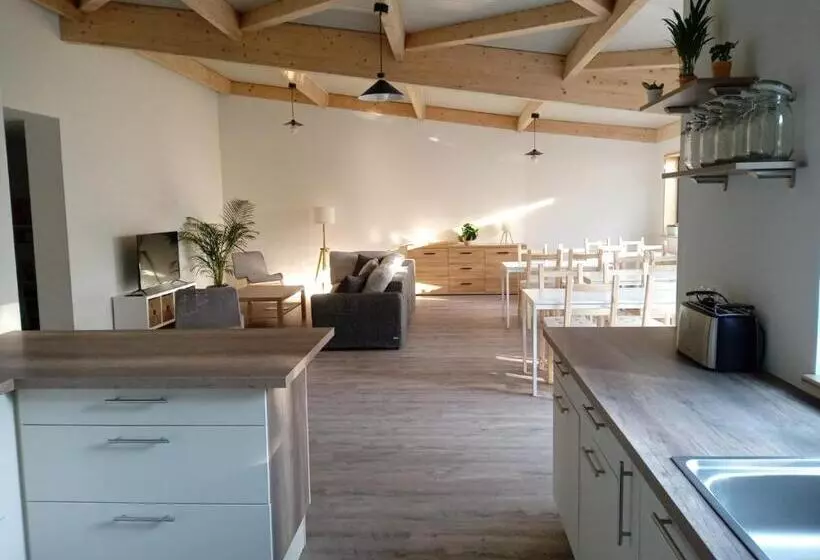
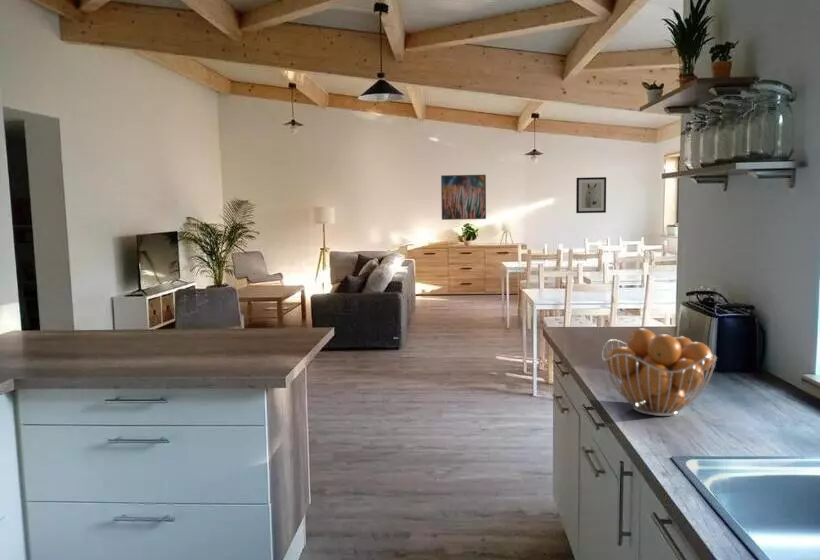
+ wall art (591, 195)
+ fruit basket (657, 370)
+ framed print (463, 197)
